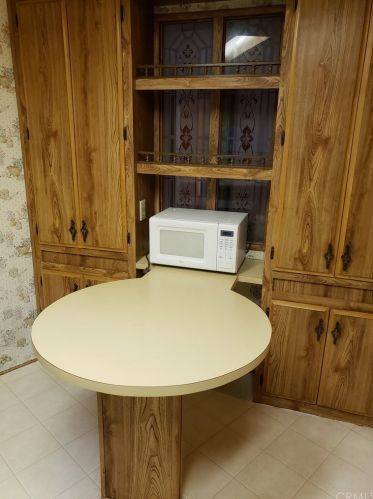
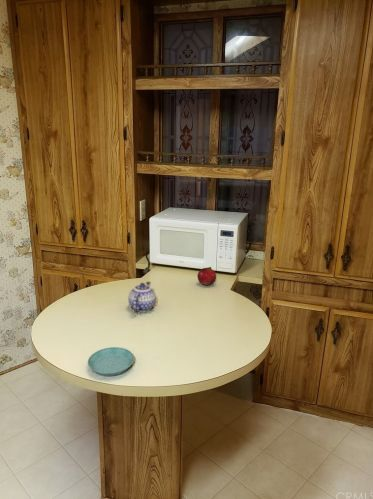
+ teapot (142, 295)
+ saucer (111, 362)
+ fruit (206, 275)
